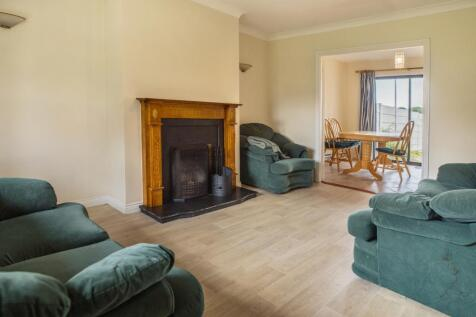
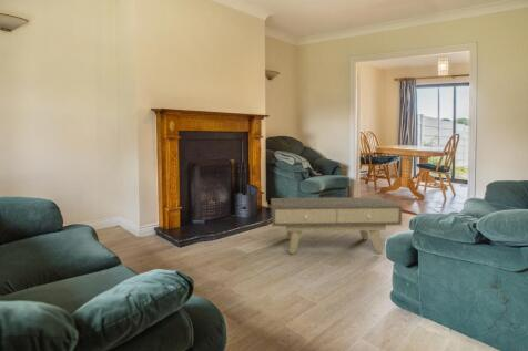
+ coffee table (331, 224)
